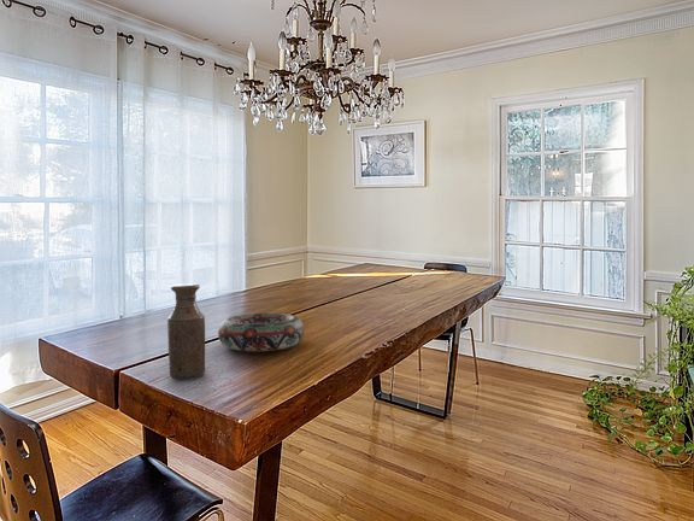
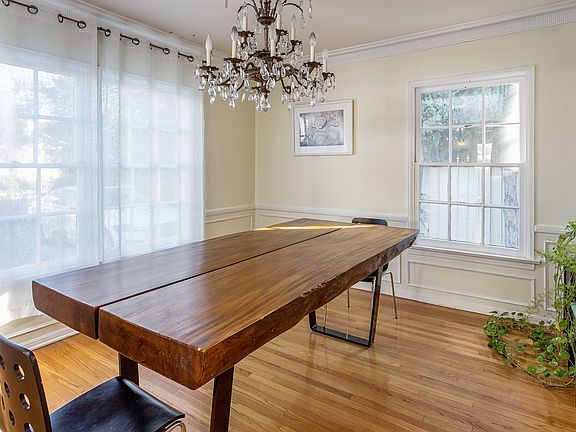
- bottle (186, 329)
- decorative bowl (261, 330)
